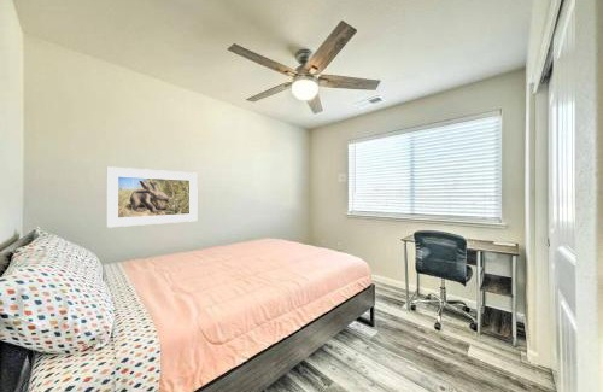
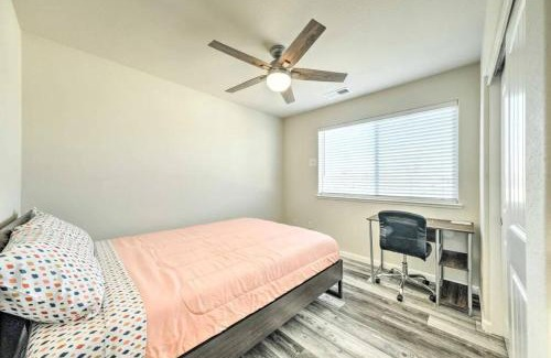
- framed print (157, 197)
